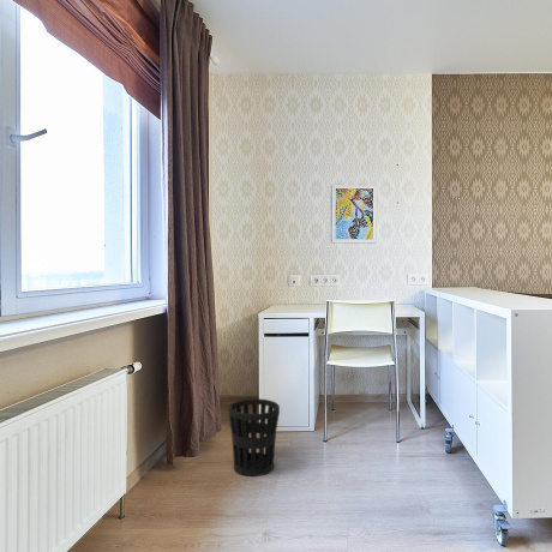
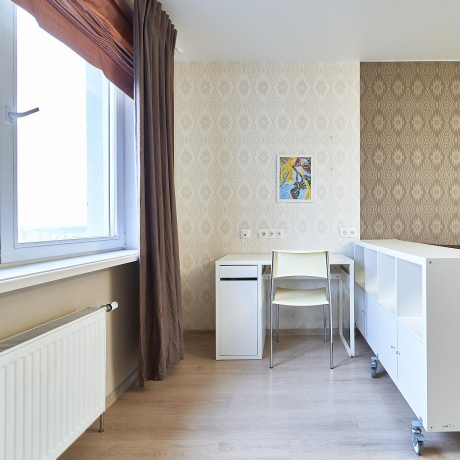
- wastebasket (253, 436)
